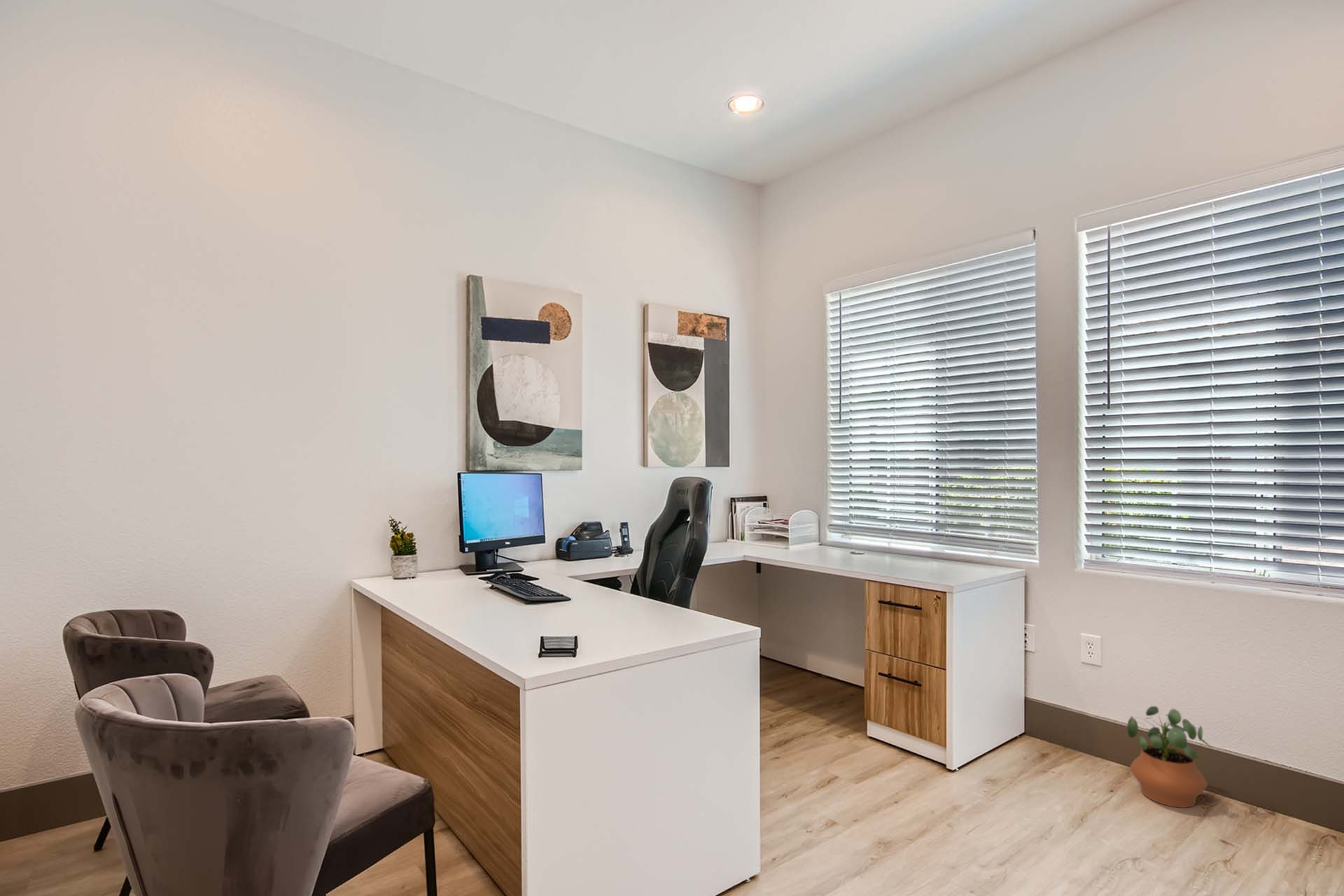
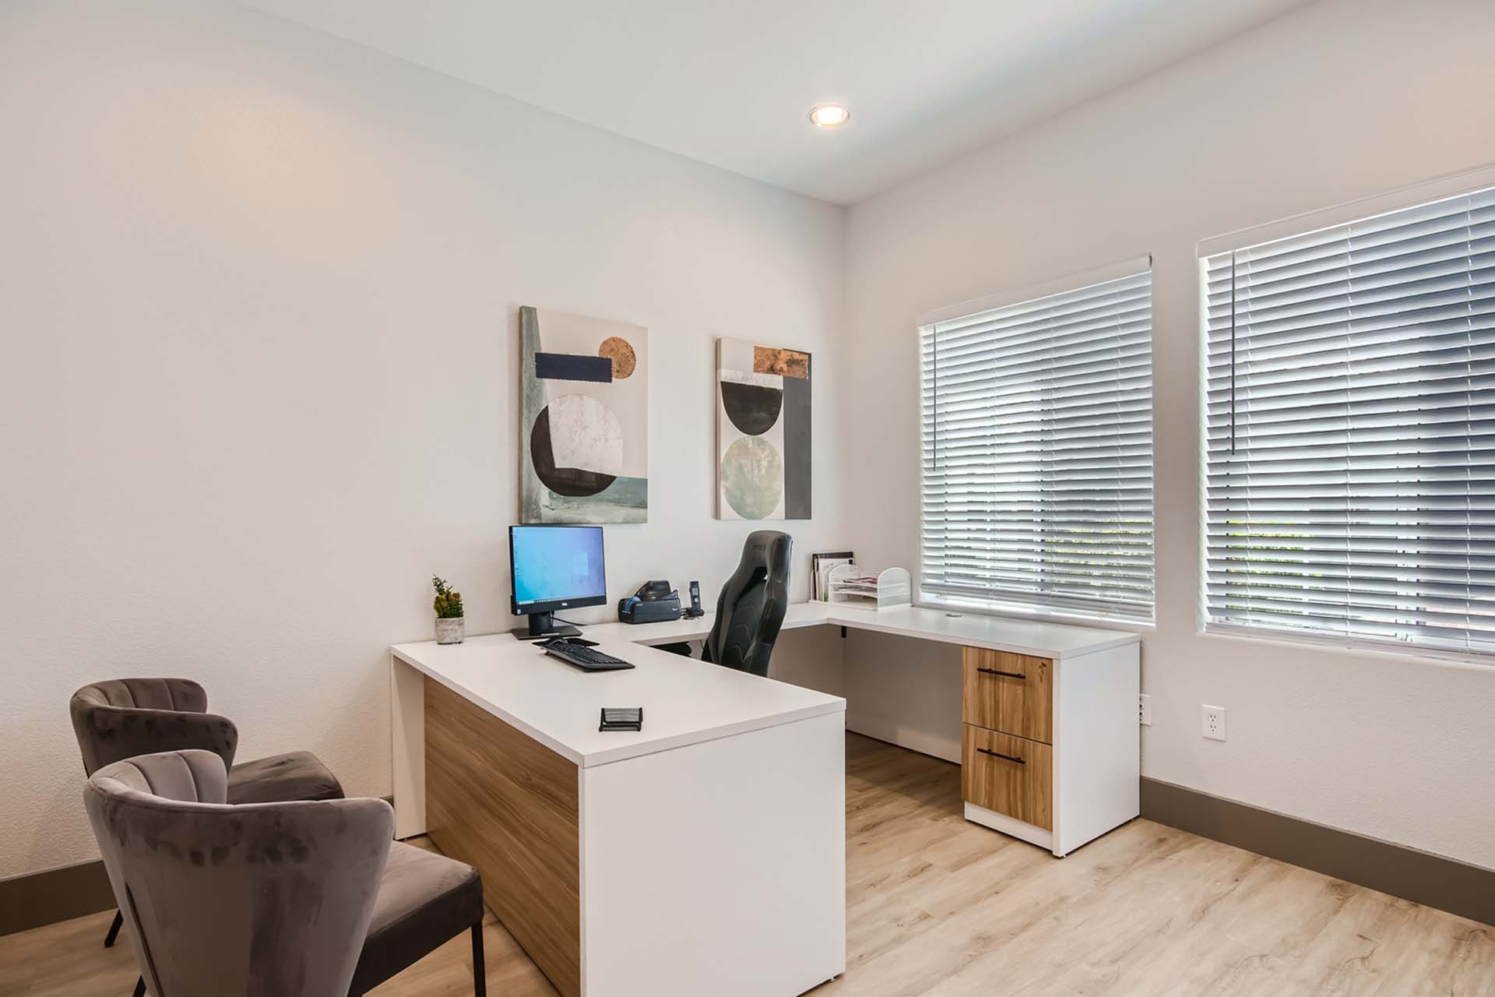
- potted plant (1170, 751)
